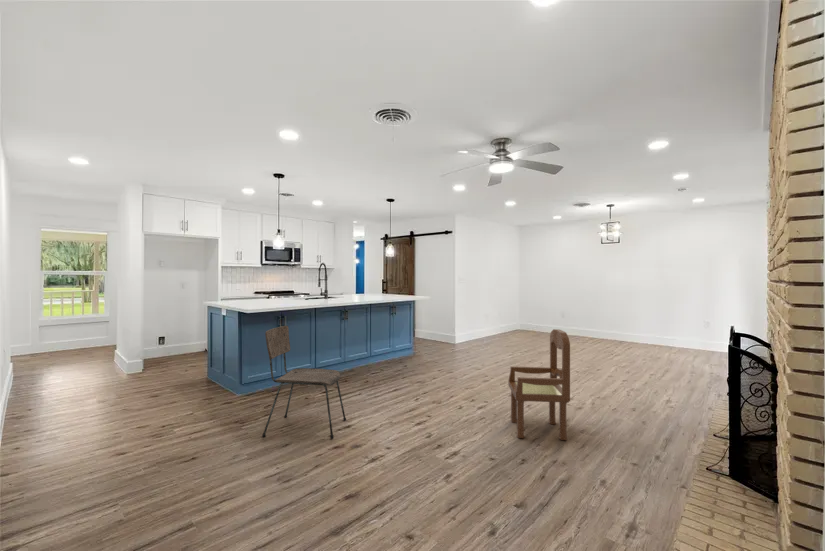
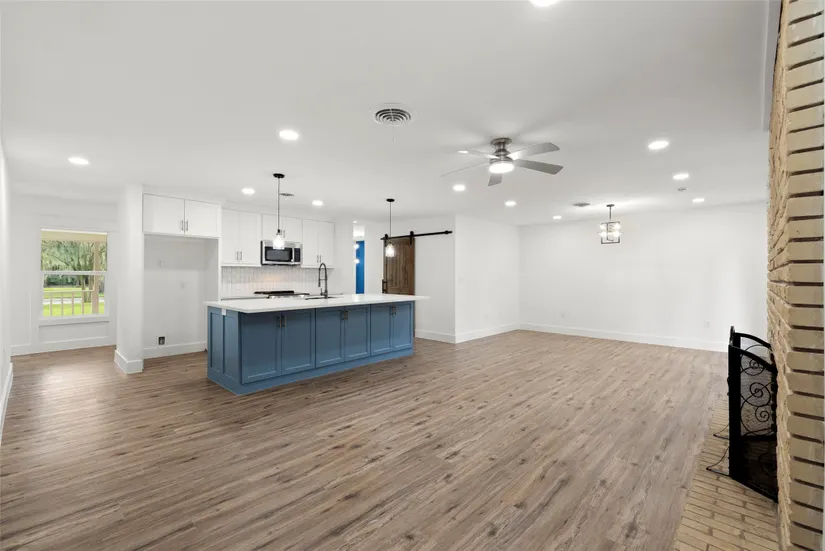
- dining chair (537, 380)
- dining chair (306, 377)
